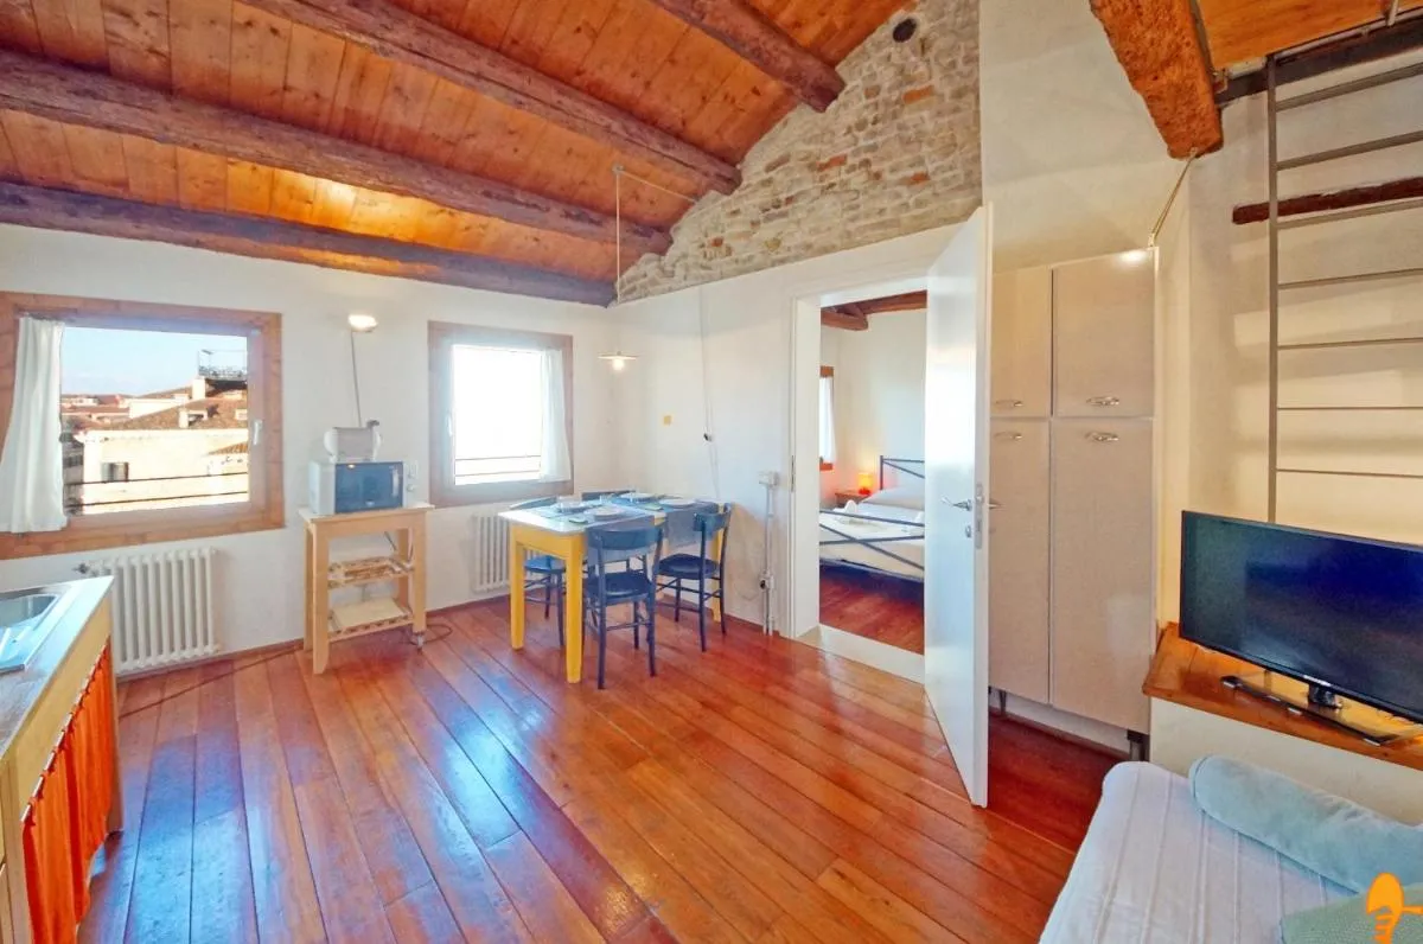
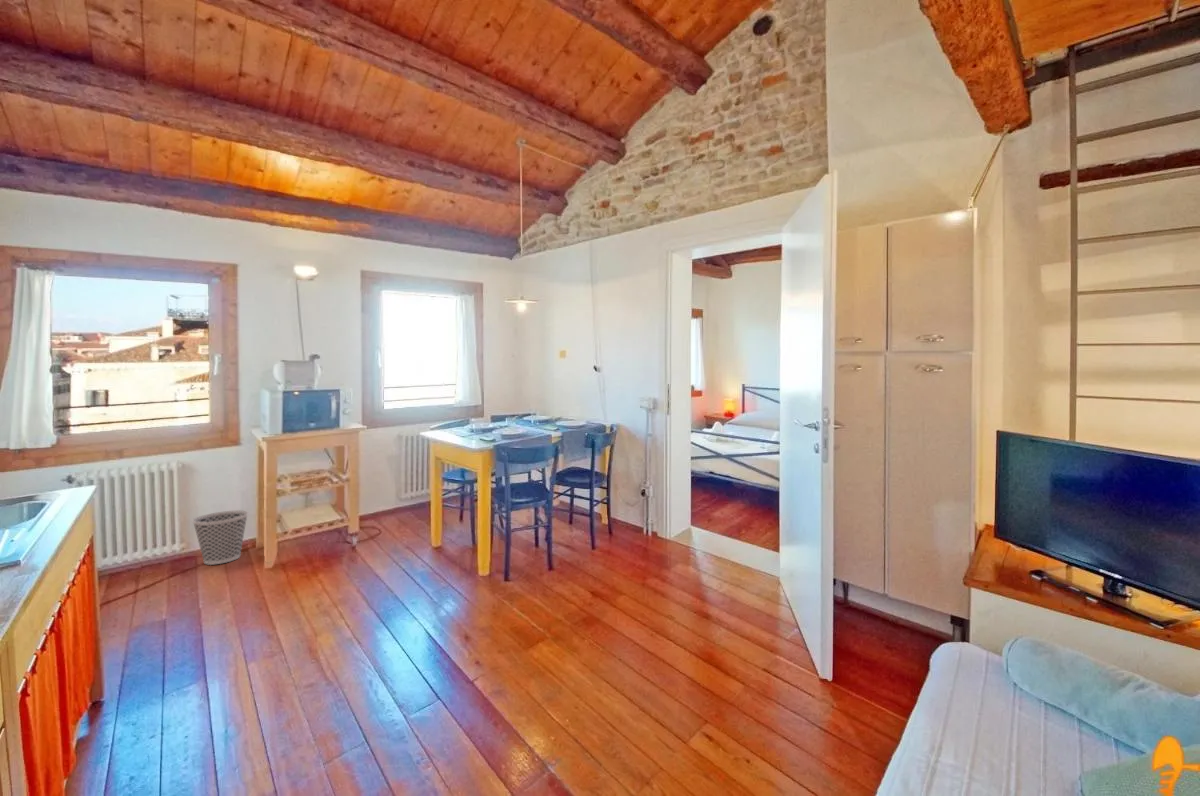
+ wastebasket (221, 537)
